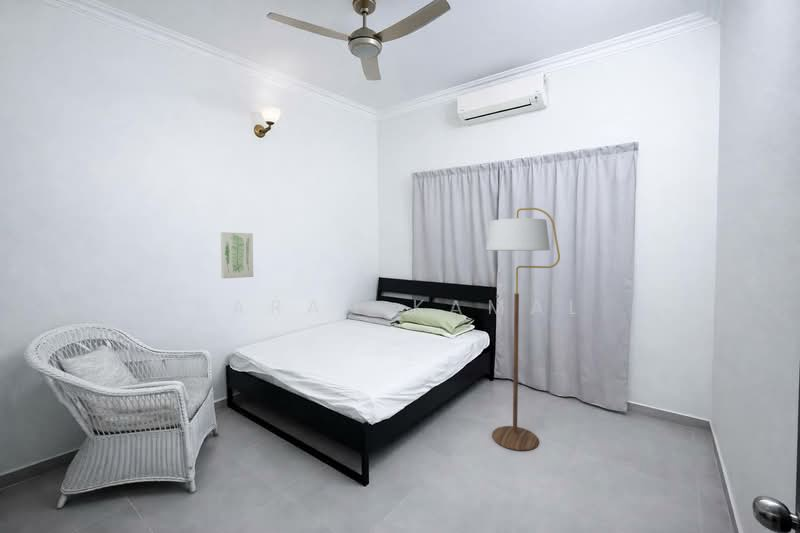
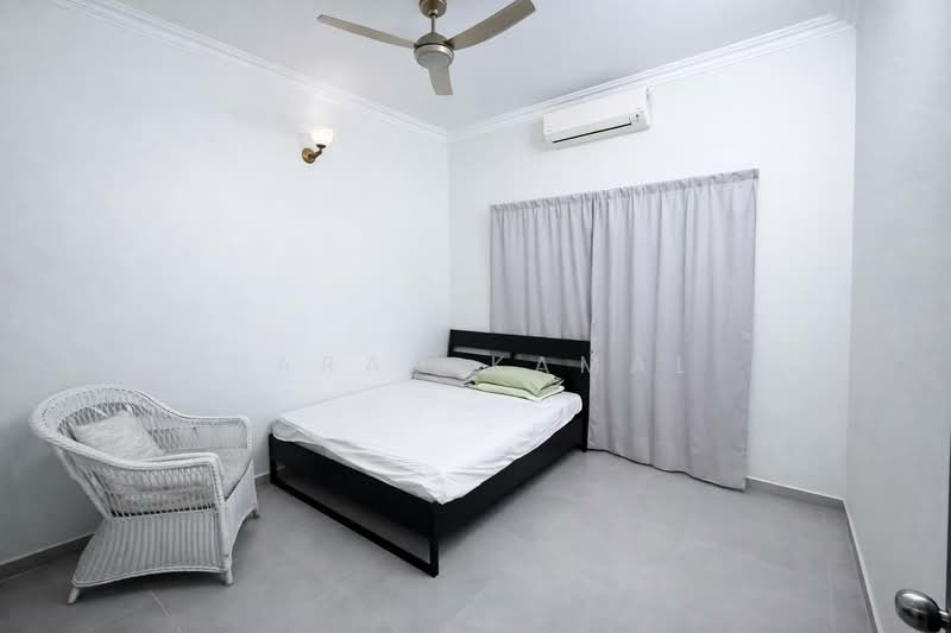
- floor lamp (518, 325)
- wall art (237, 255)
